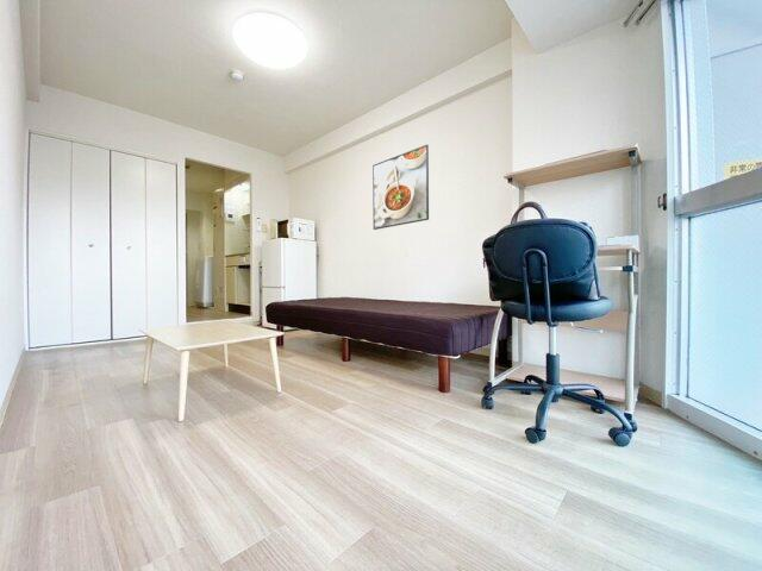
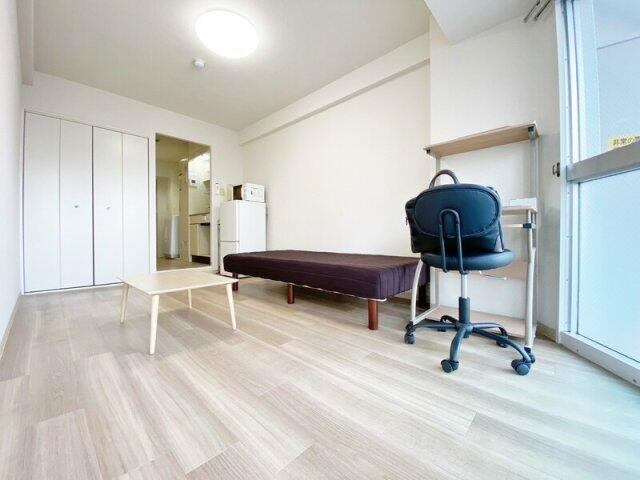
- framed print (398, 190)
